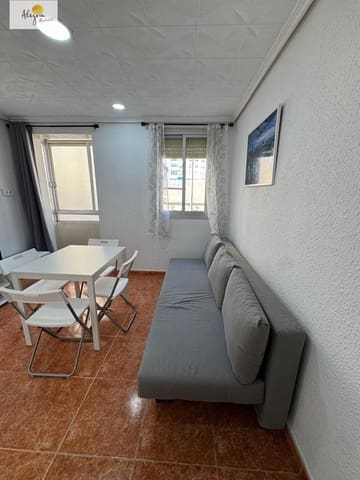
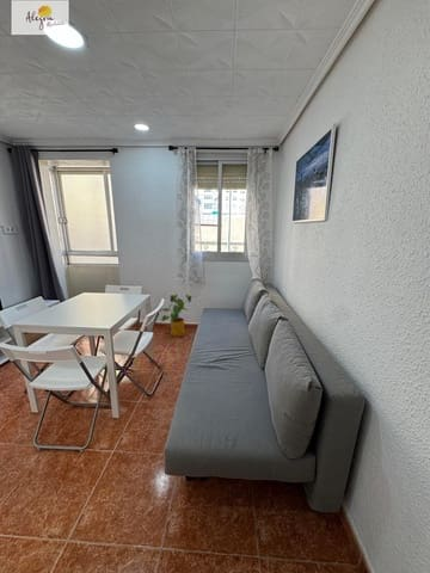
+ house plant (176, 315)
